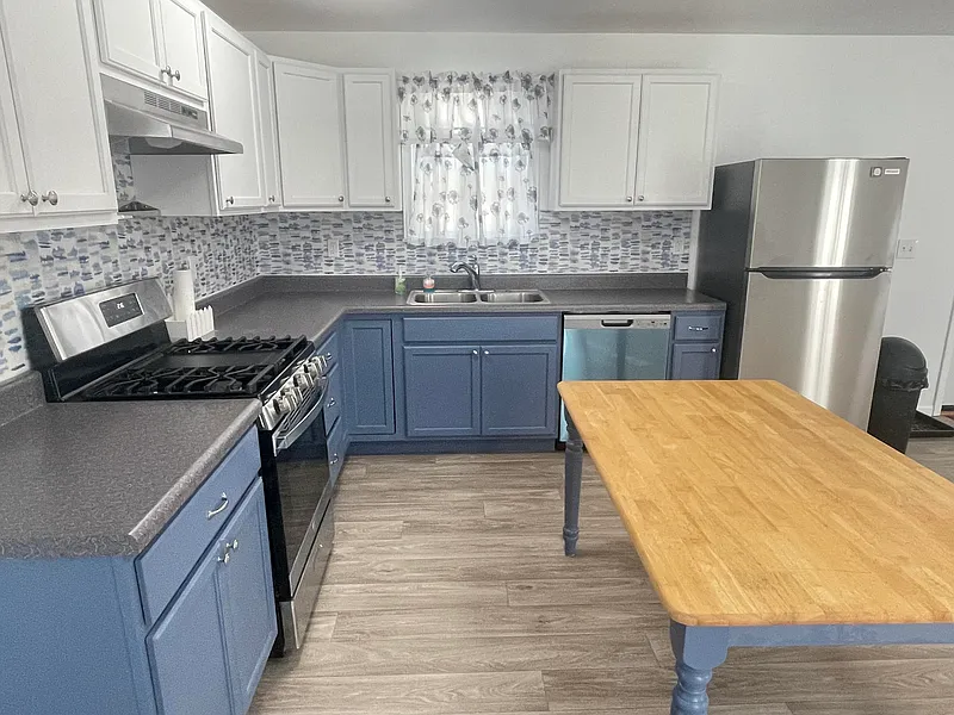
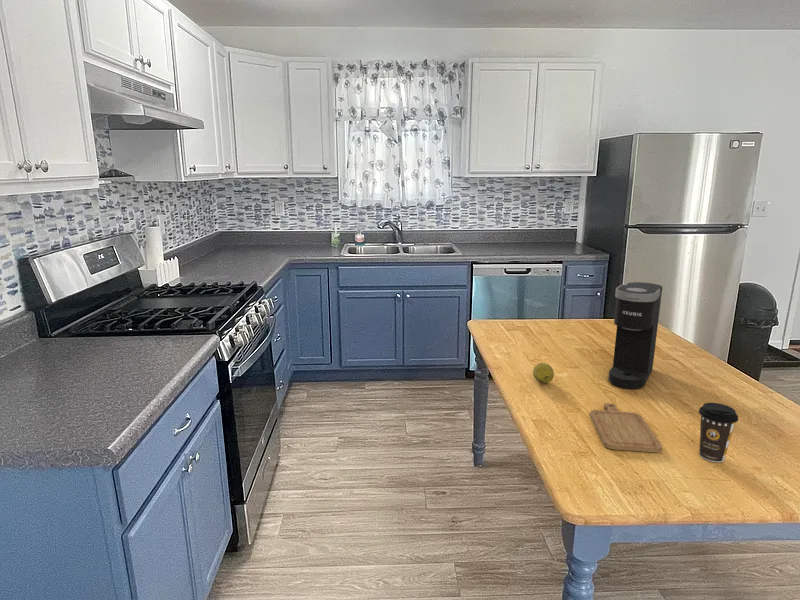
+ coffee maker (635, 331)
+ fruit (543, 372)
+ chopping board (620, 425)
+ coffee cup (715, 432)
